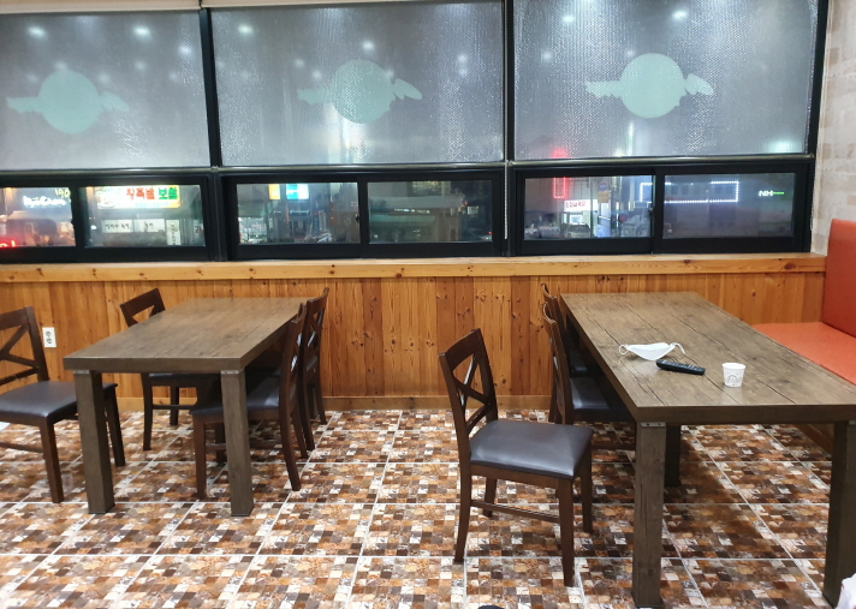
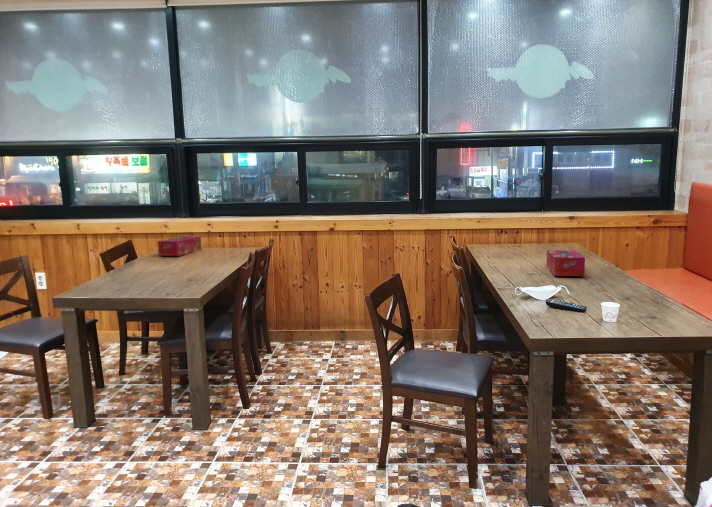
+ tissue box (564, 262)
+ tissue box (180, 245)
